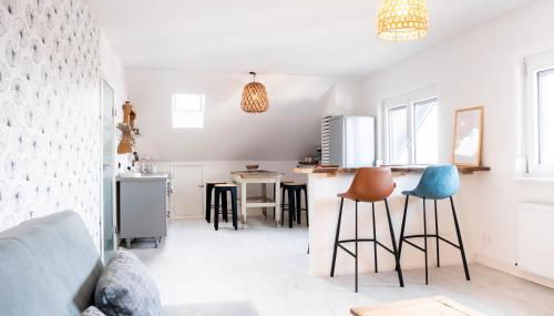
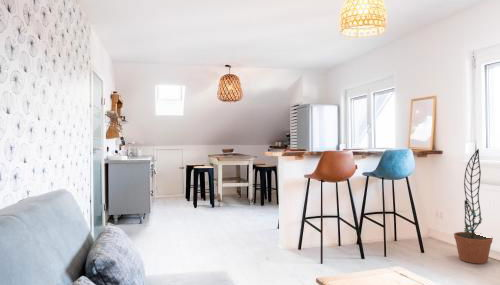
+ decorative plant (472, 204)
